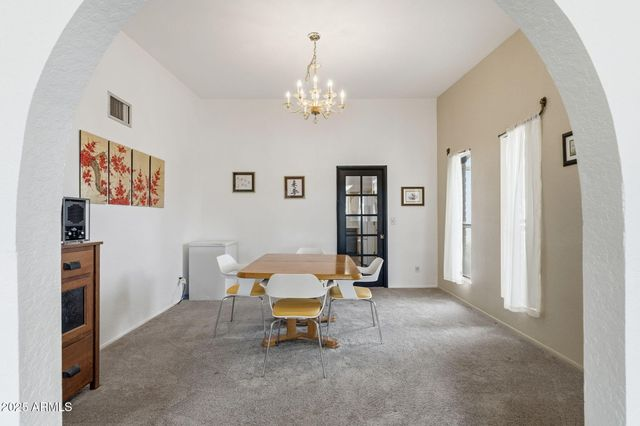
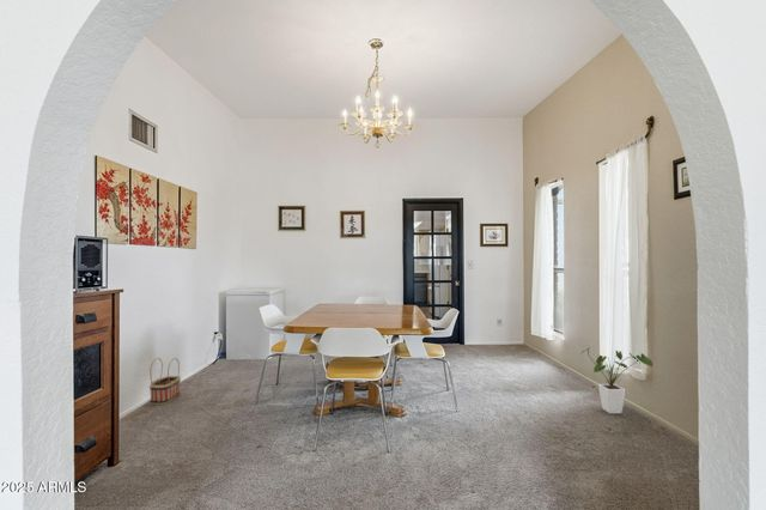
+ basket (165, 378)
+ house plant (614, 381)
